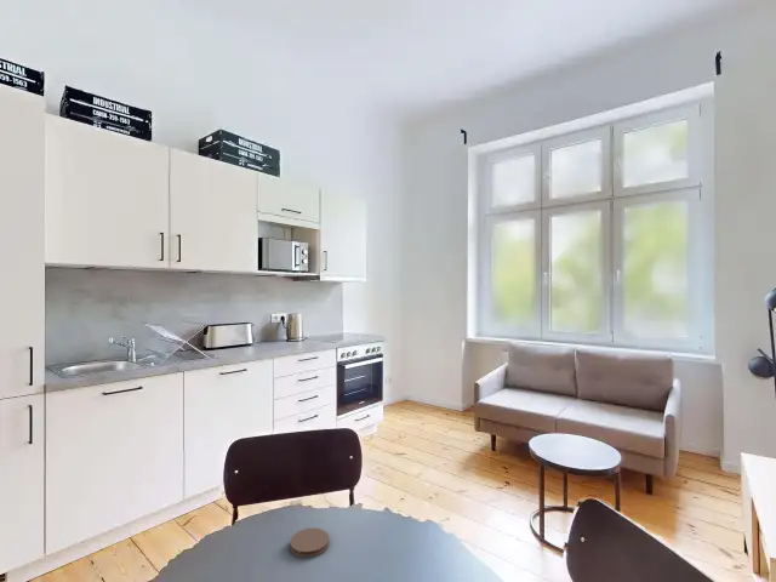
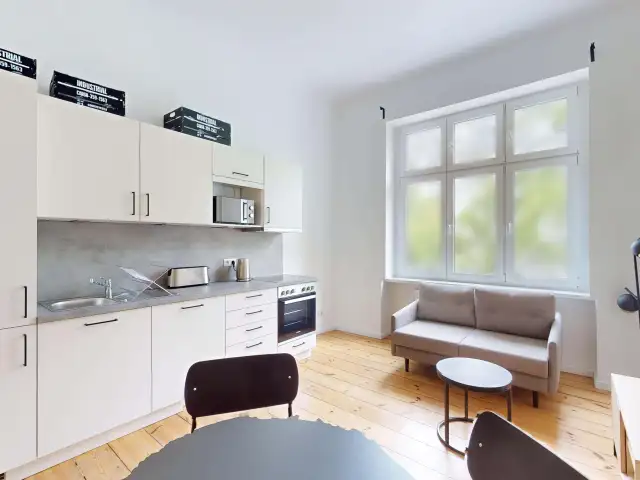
- coaster (309, 541)
